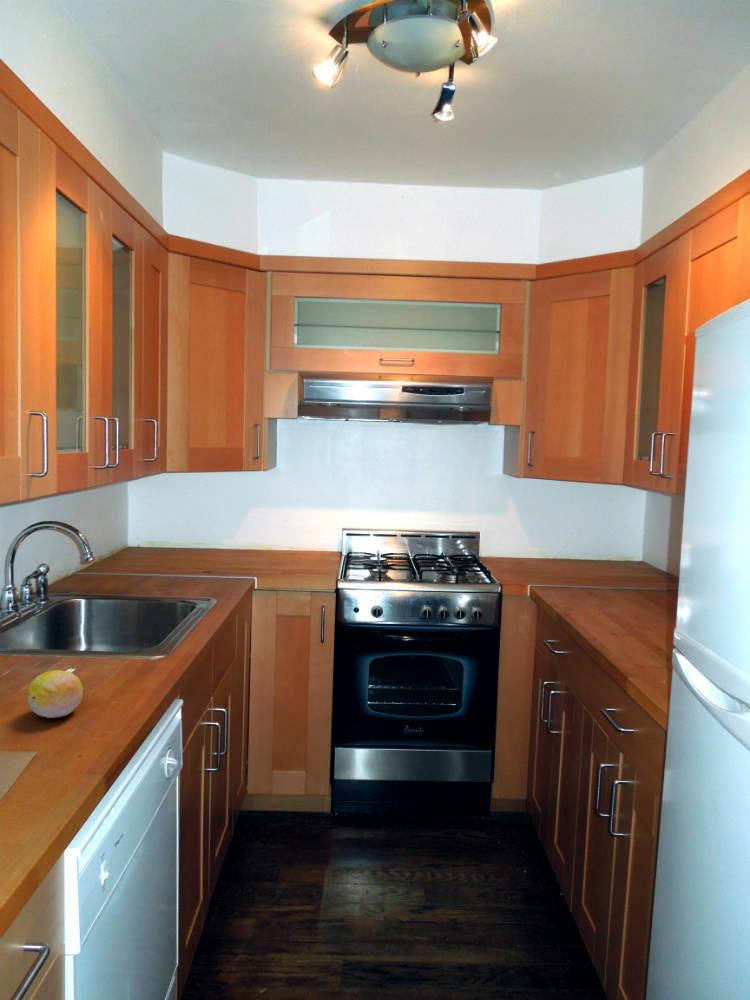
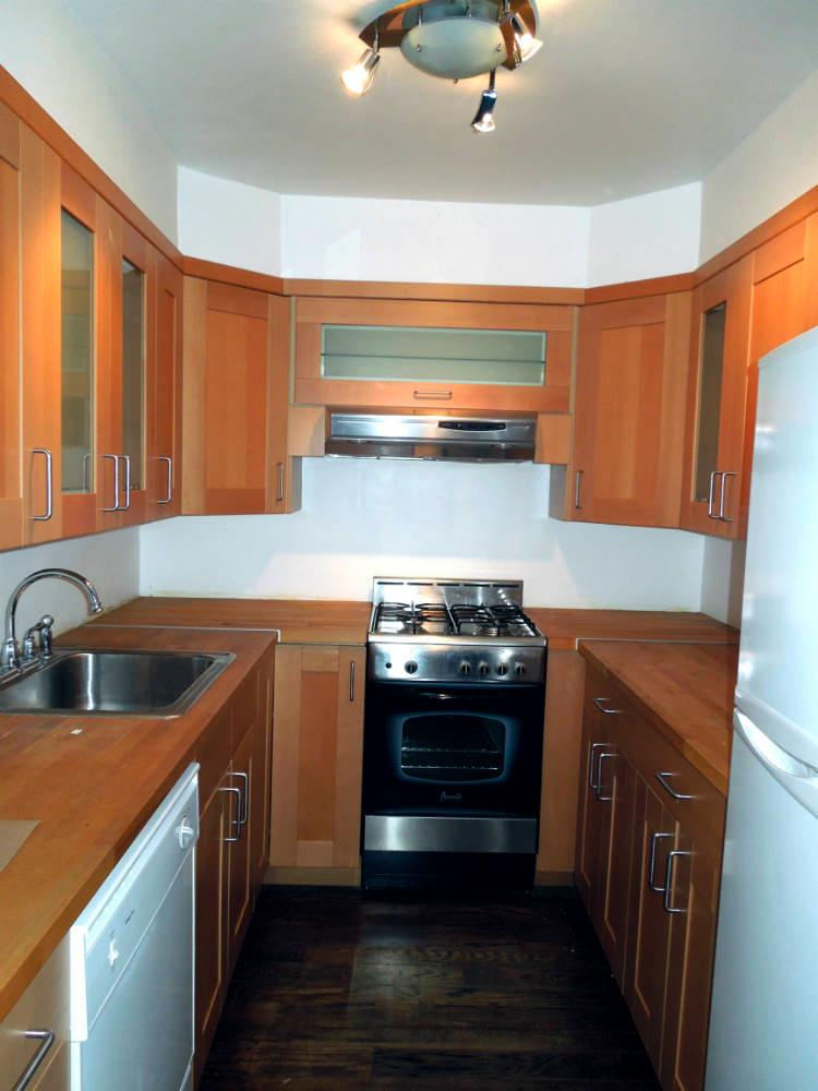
- fruit (55, 692)
